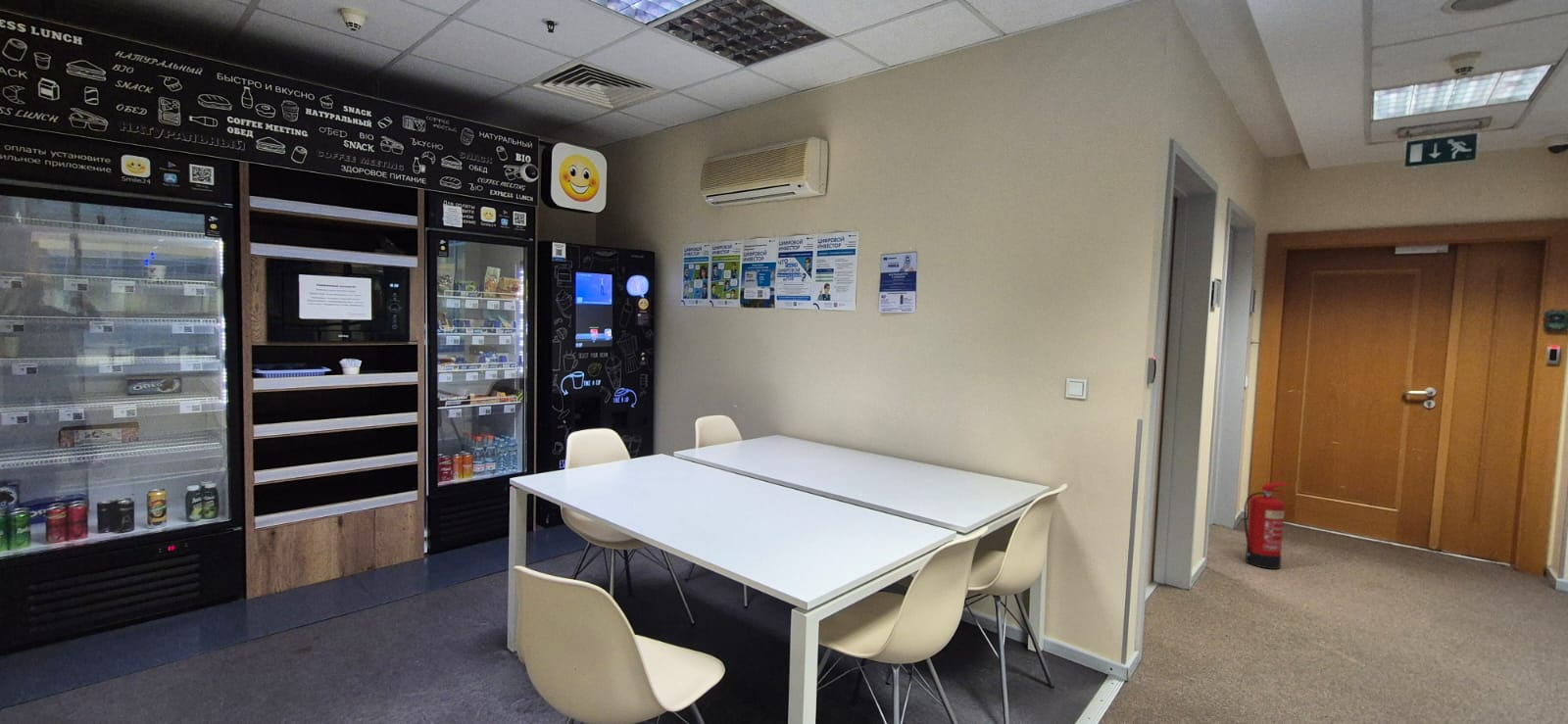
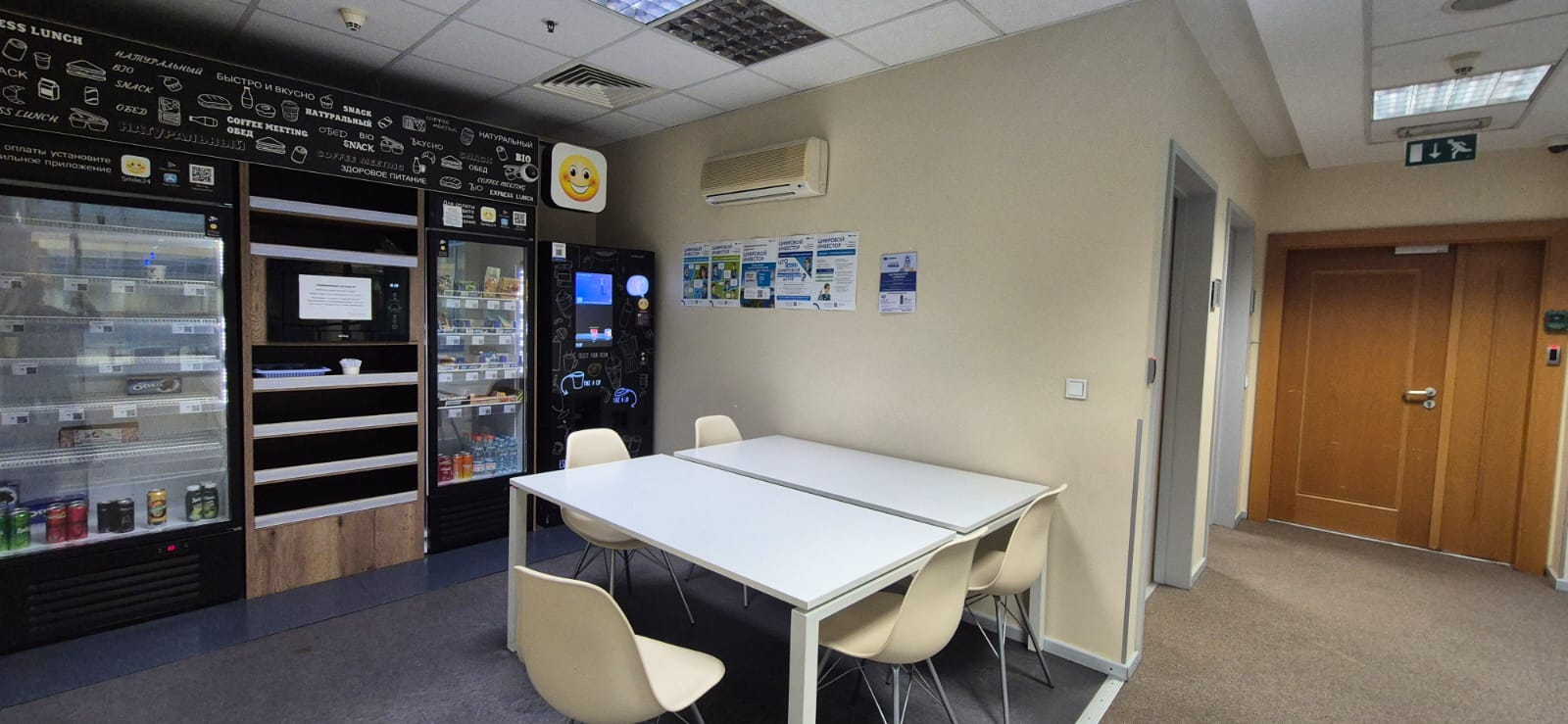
- fire extinguisher (1263, 523)
